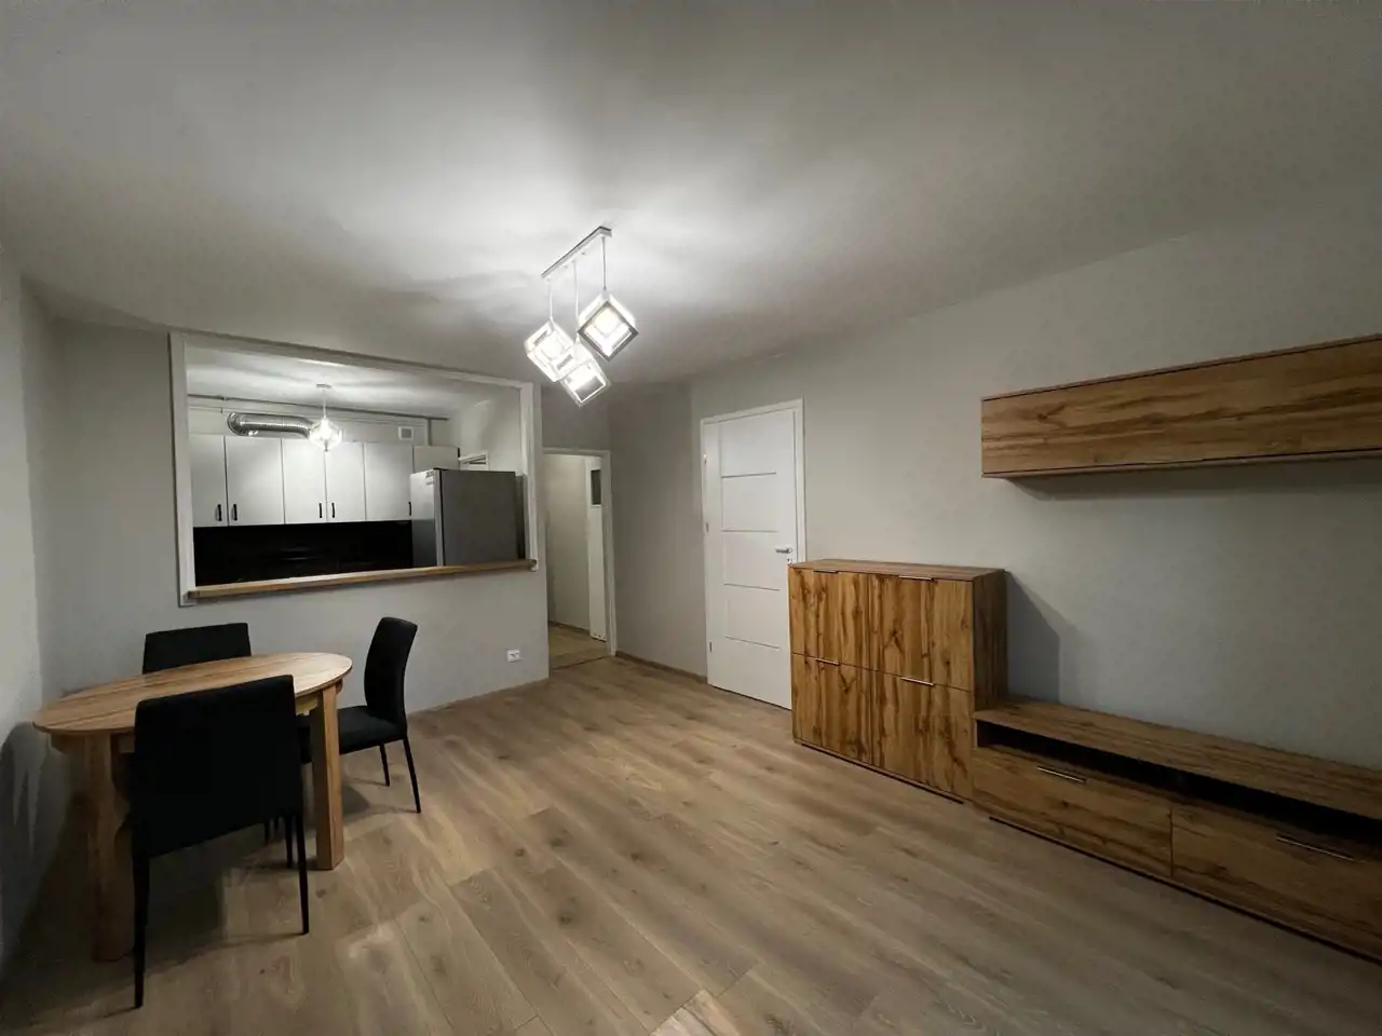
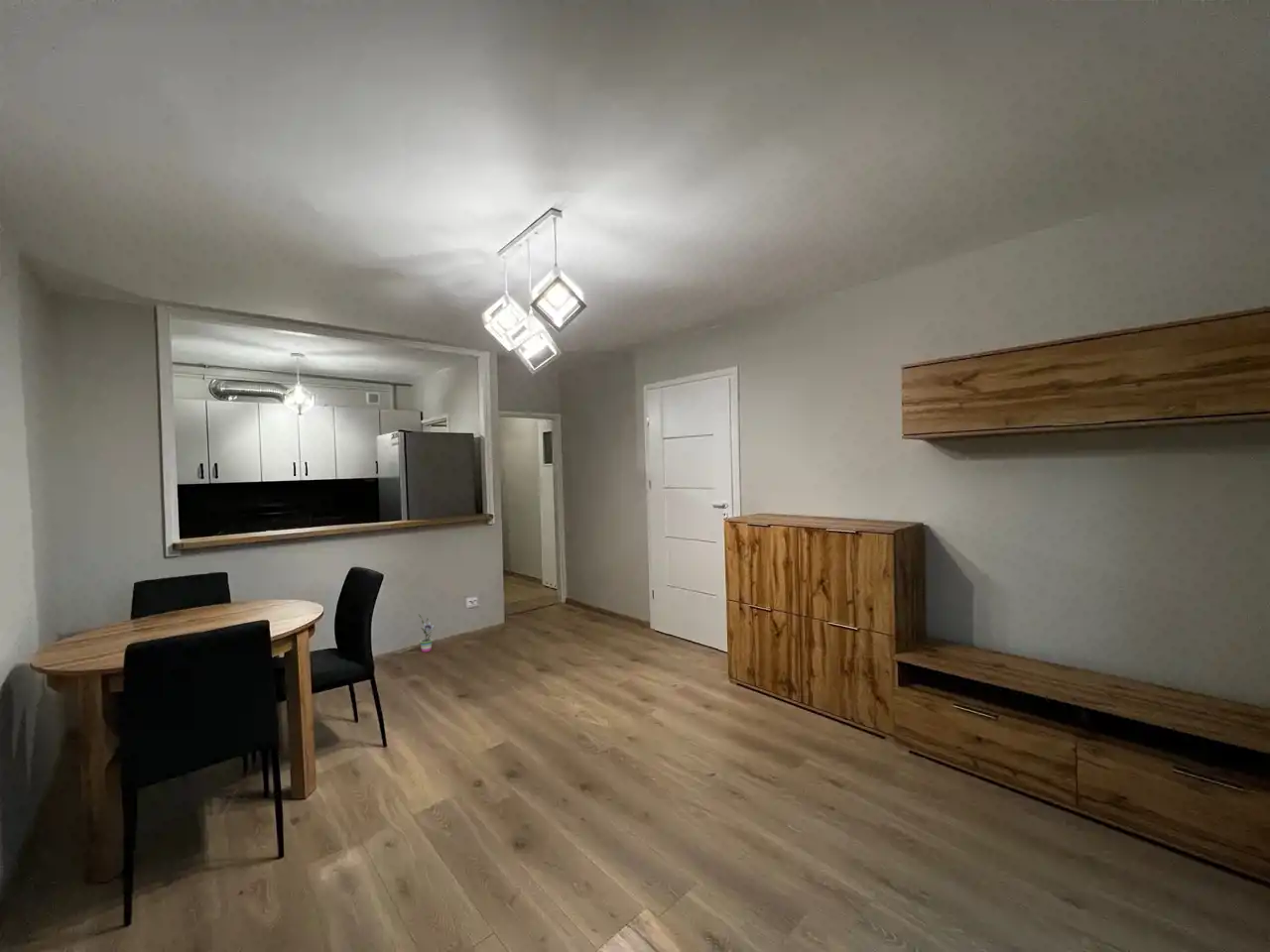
+ potted plant (428, 631)
